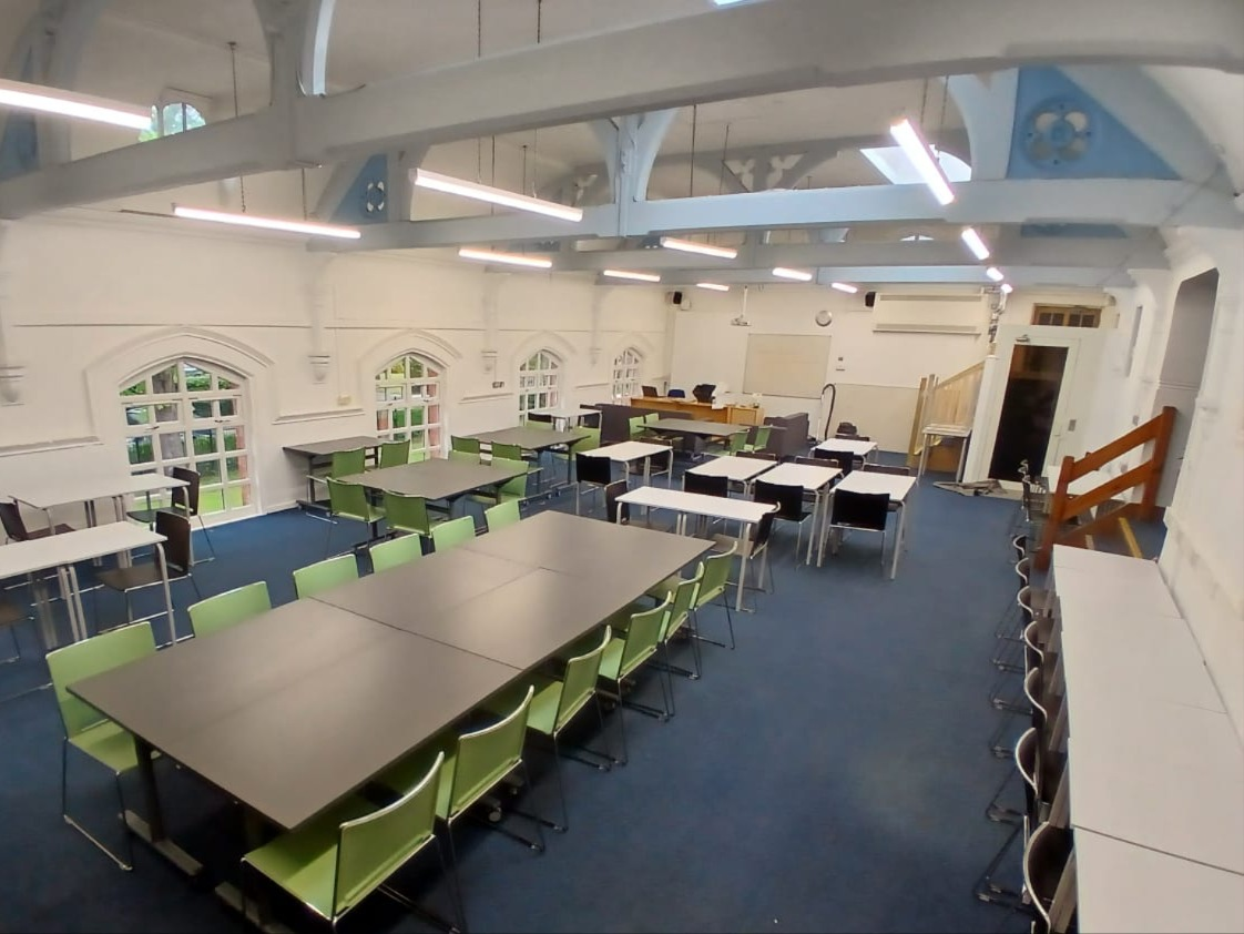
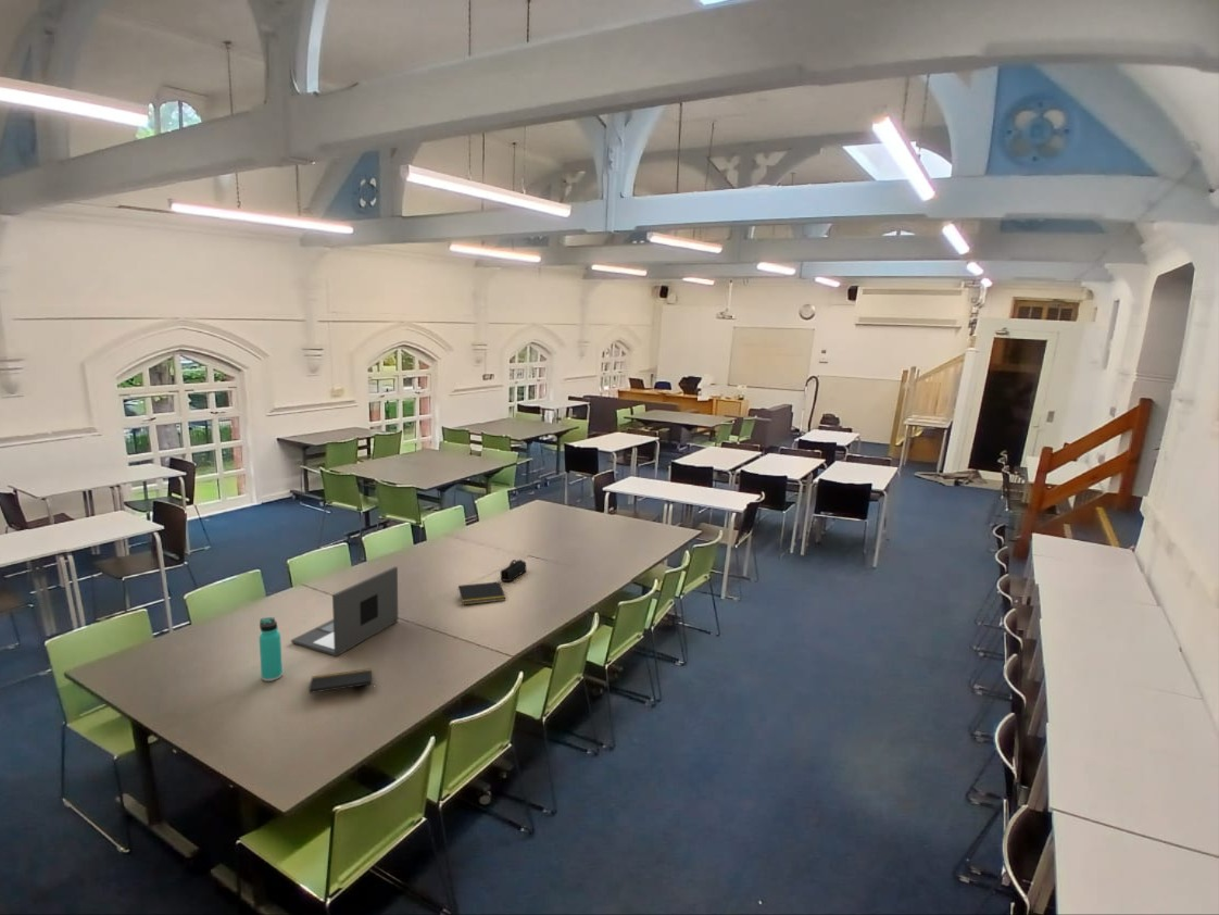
+ thermos bottle (269, 648)
+ pencil case (513, 567)
+ notepad (481, 592)
+ notepad (341, 680)
+ laptop (345, 603)
